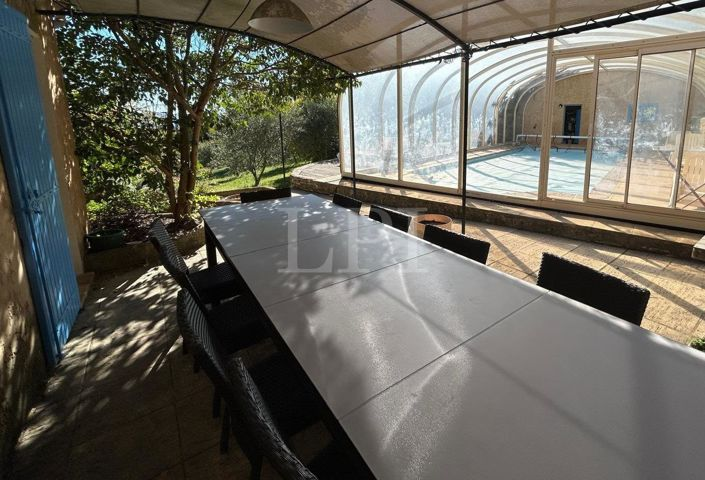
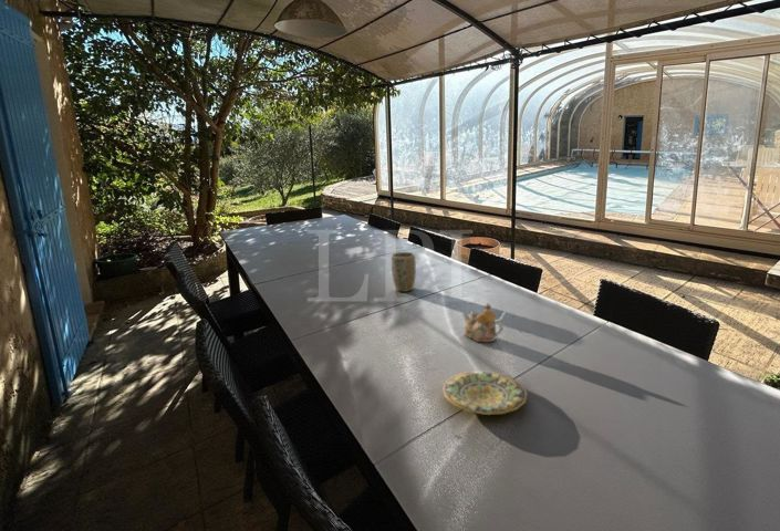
+ plate (483, 394)
+ plant pot (403, 271)
+ teapot (480, 320)
